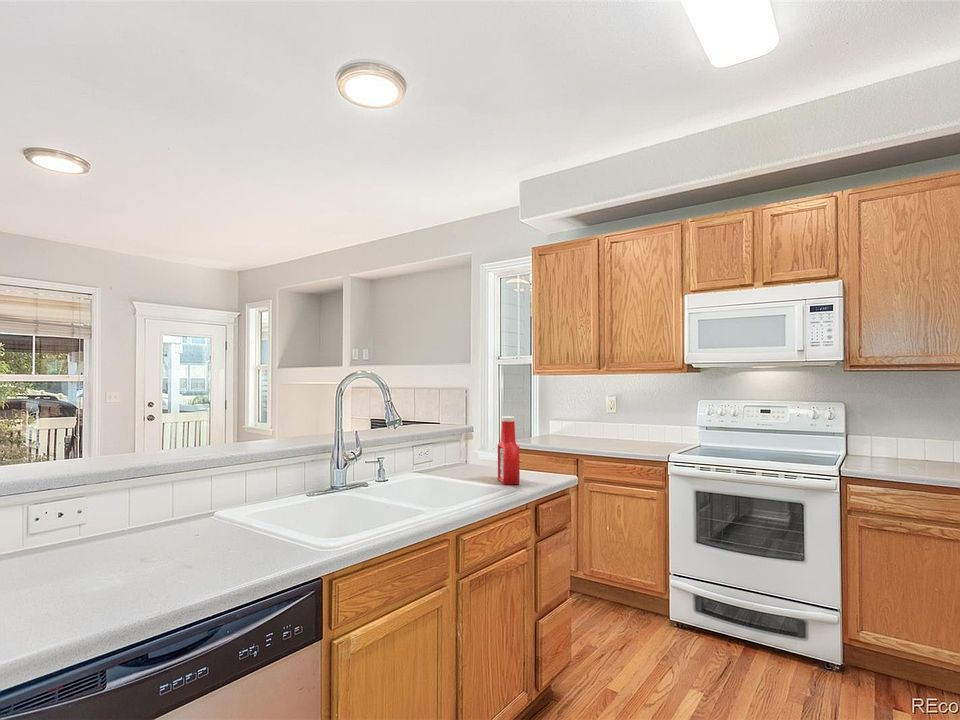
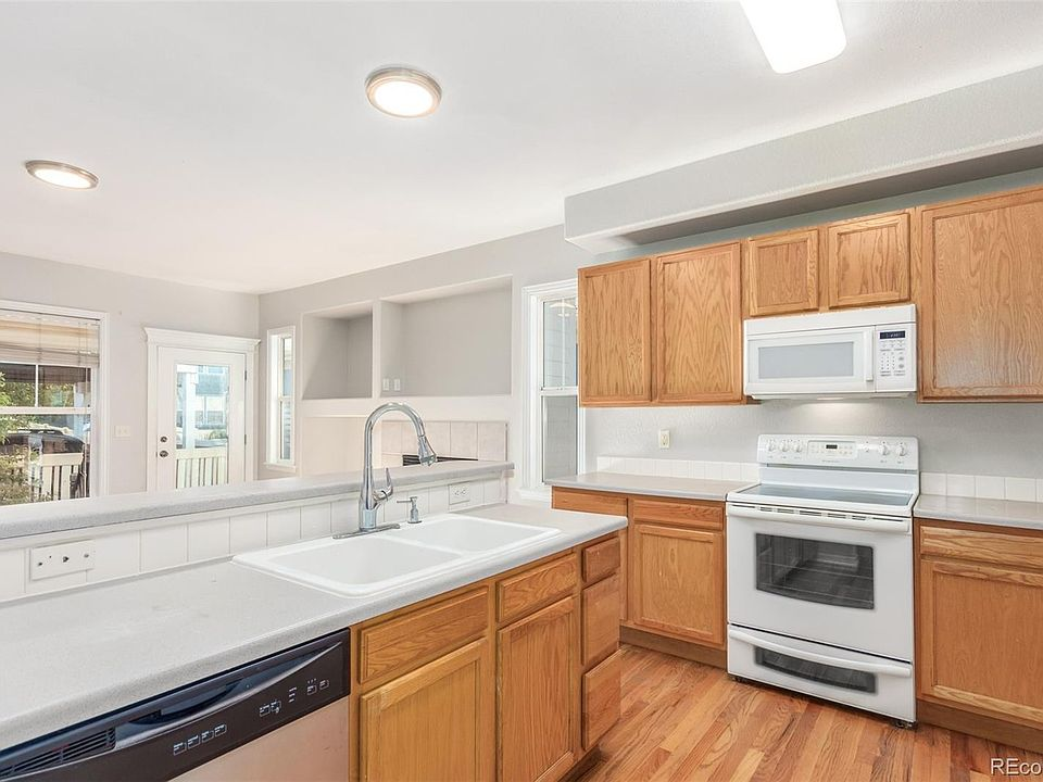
- soap bottle (508, 448)
